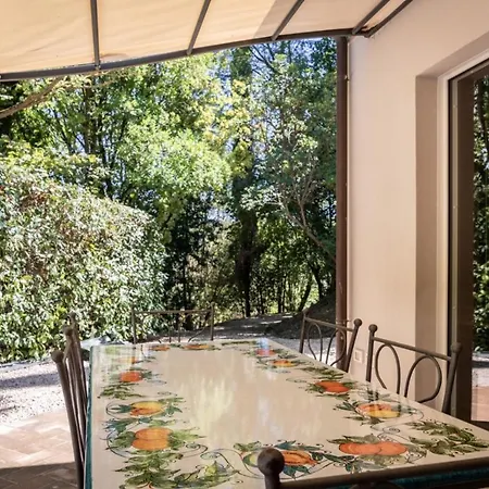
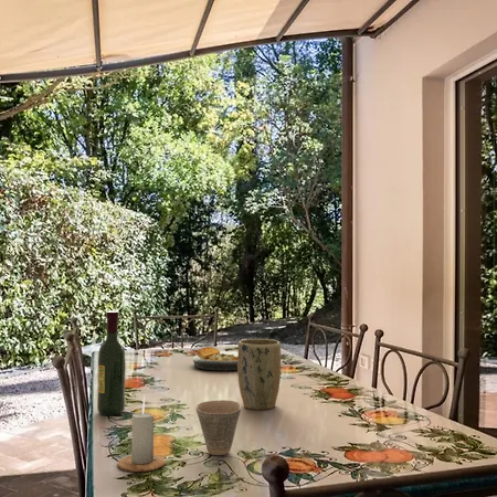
+ wine bottle (112, 361)
+ cup (218, 429)
+ candle (141, 429)
+ plant pot (258, 373)
+ plate (224, 358)
